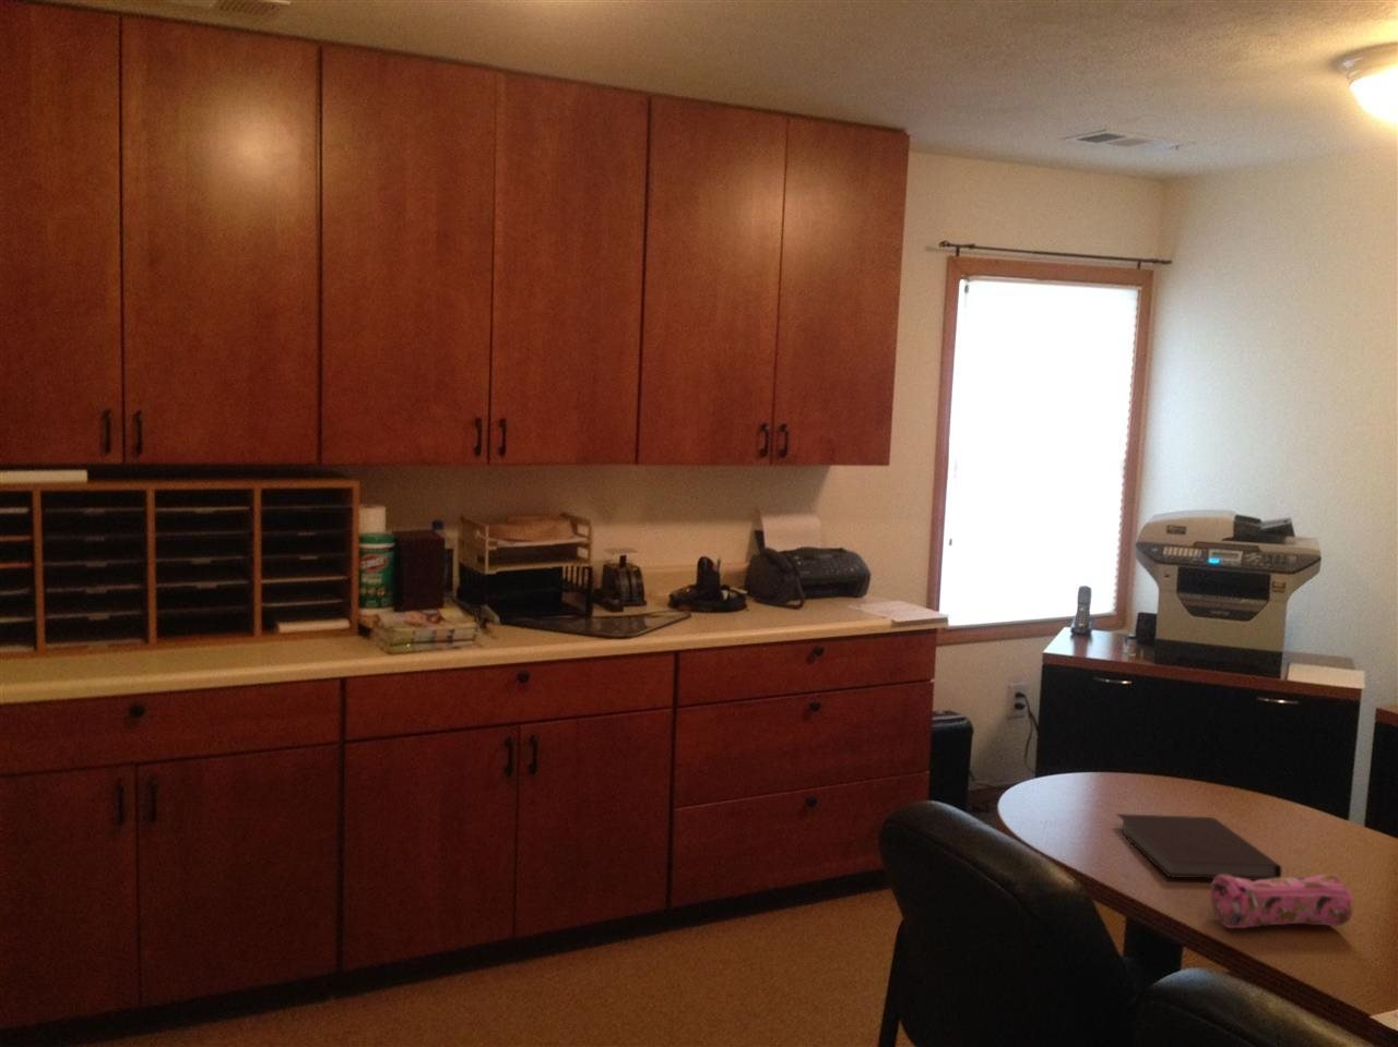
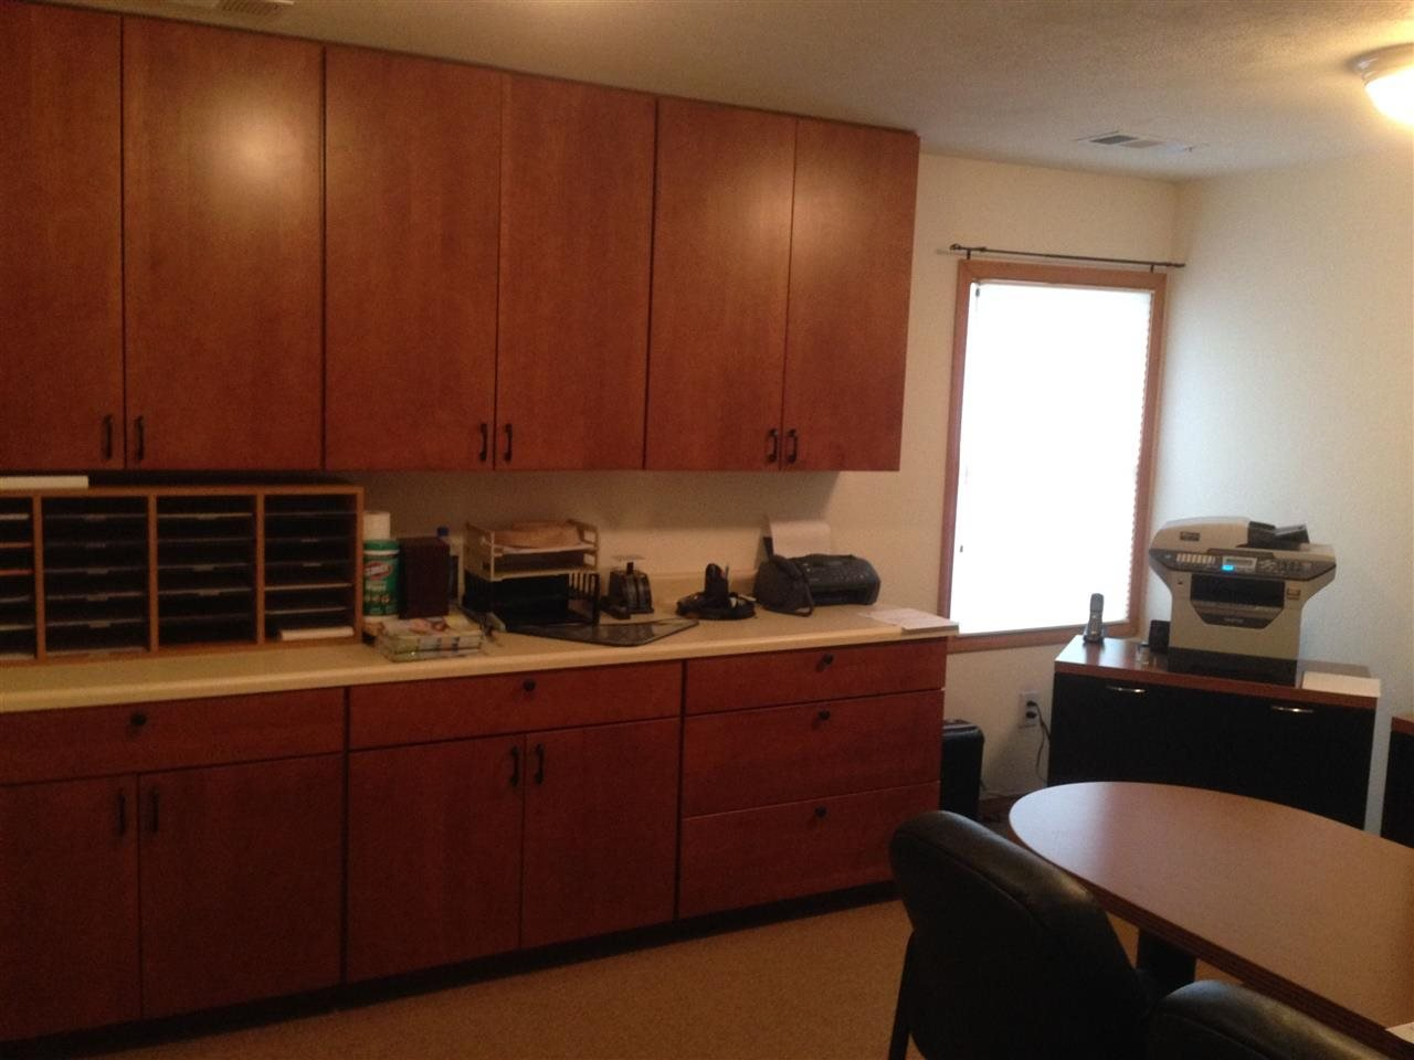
- pencil case (1280, 900)
- notebook (1193, 846)
